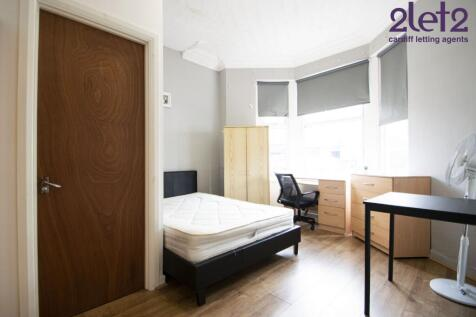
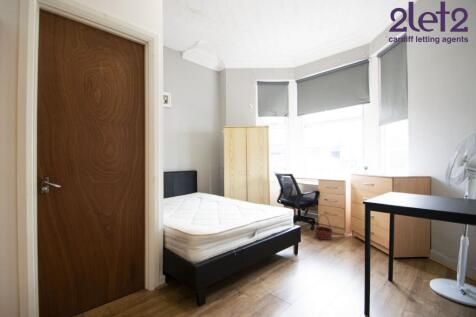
+ basket (322, 226)
